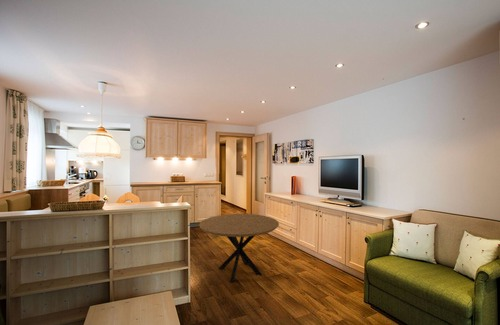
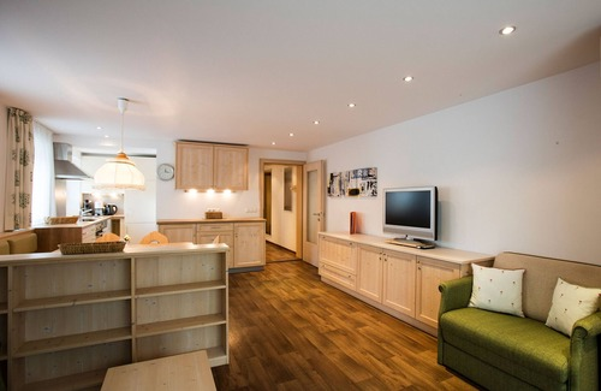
- dining table (239, 246)
